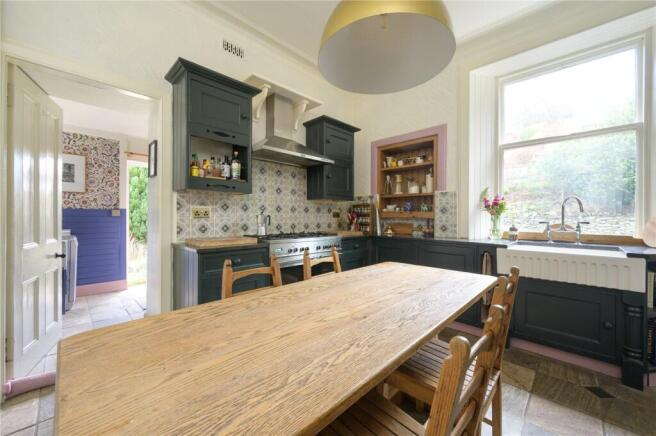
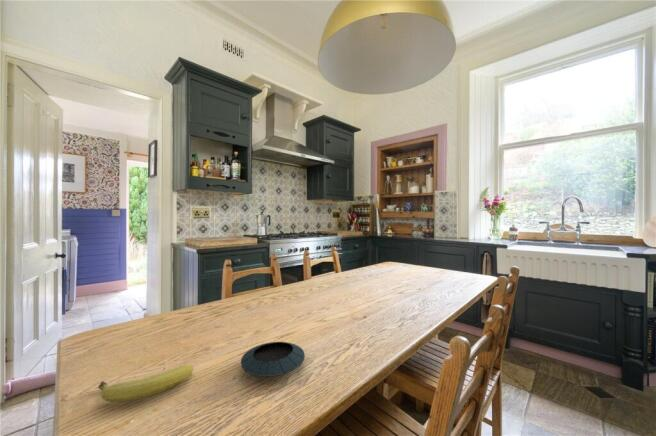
+ saucer (273, 355)
+ fruit (144, 381)
